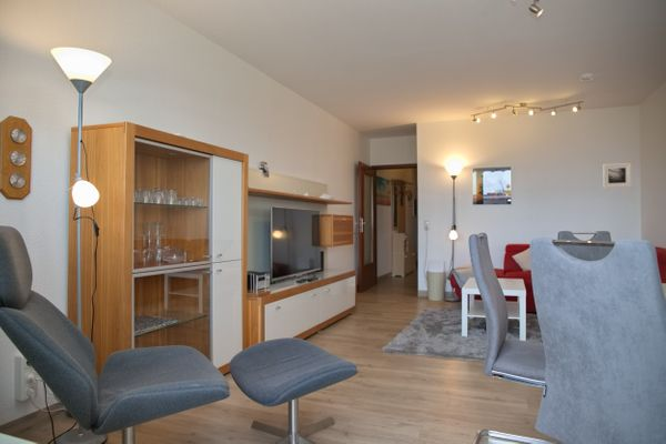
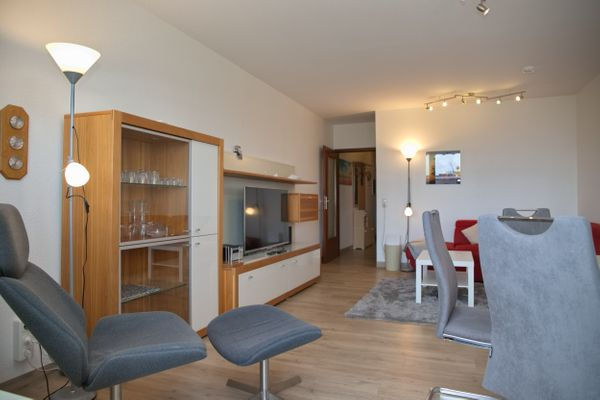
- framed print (616, 175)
